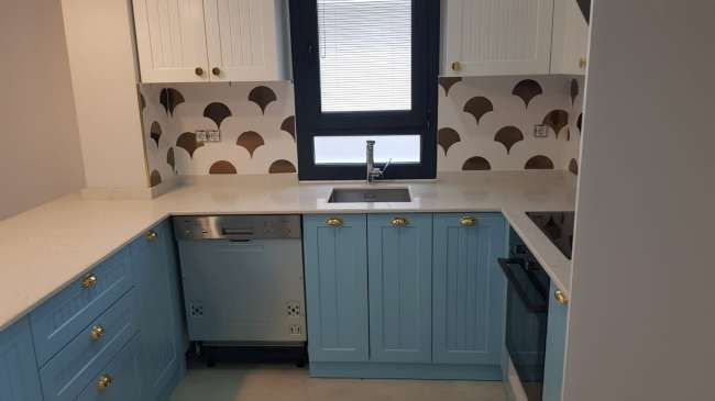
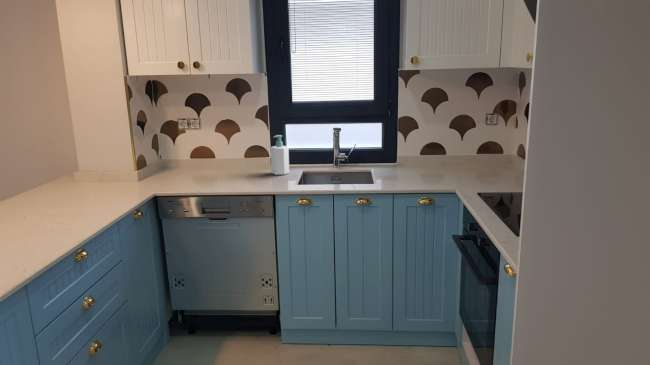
+ soap bottle (279, 154)
